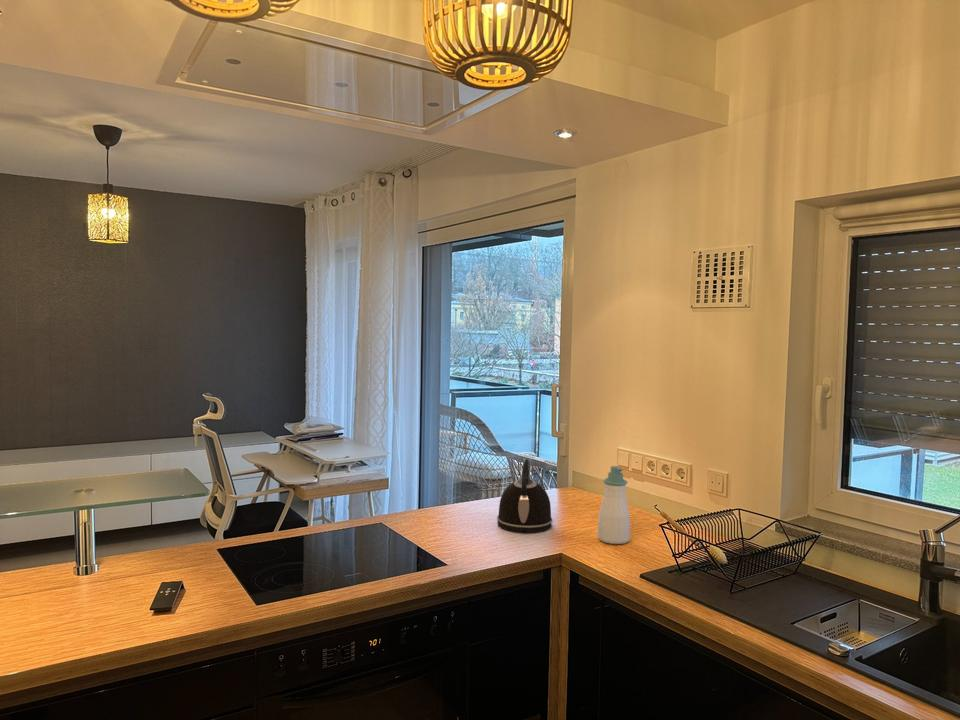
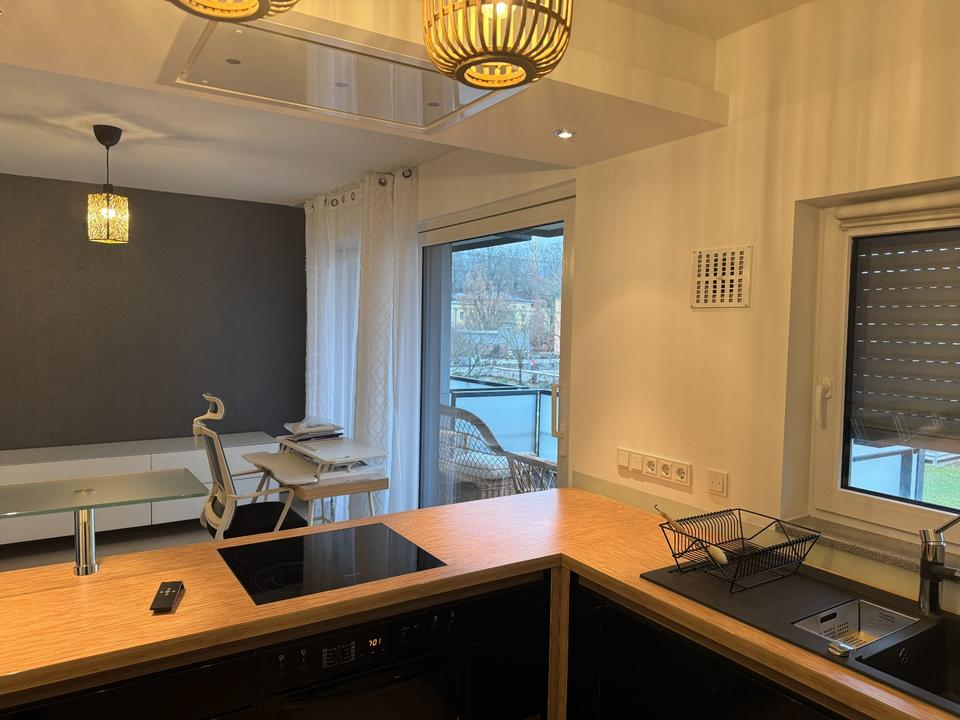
- soap bottle (614, 503)
- kettle (525, 491)
